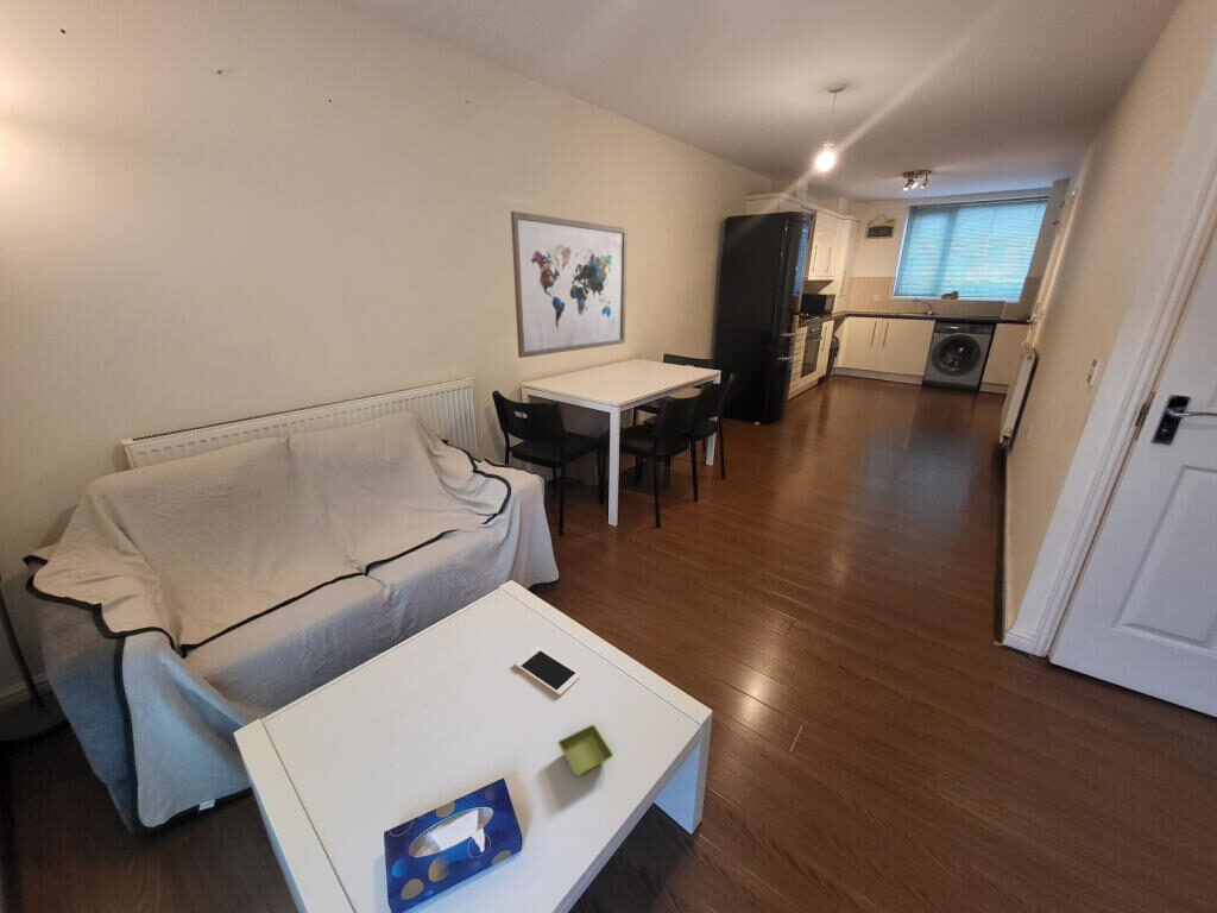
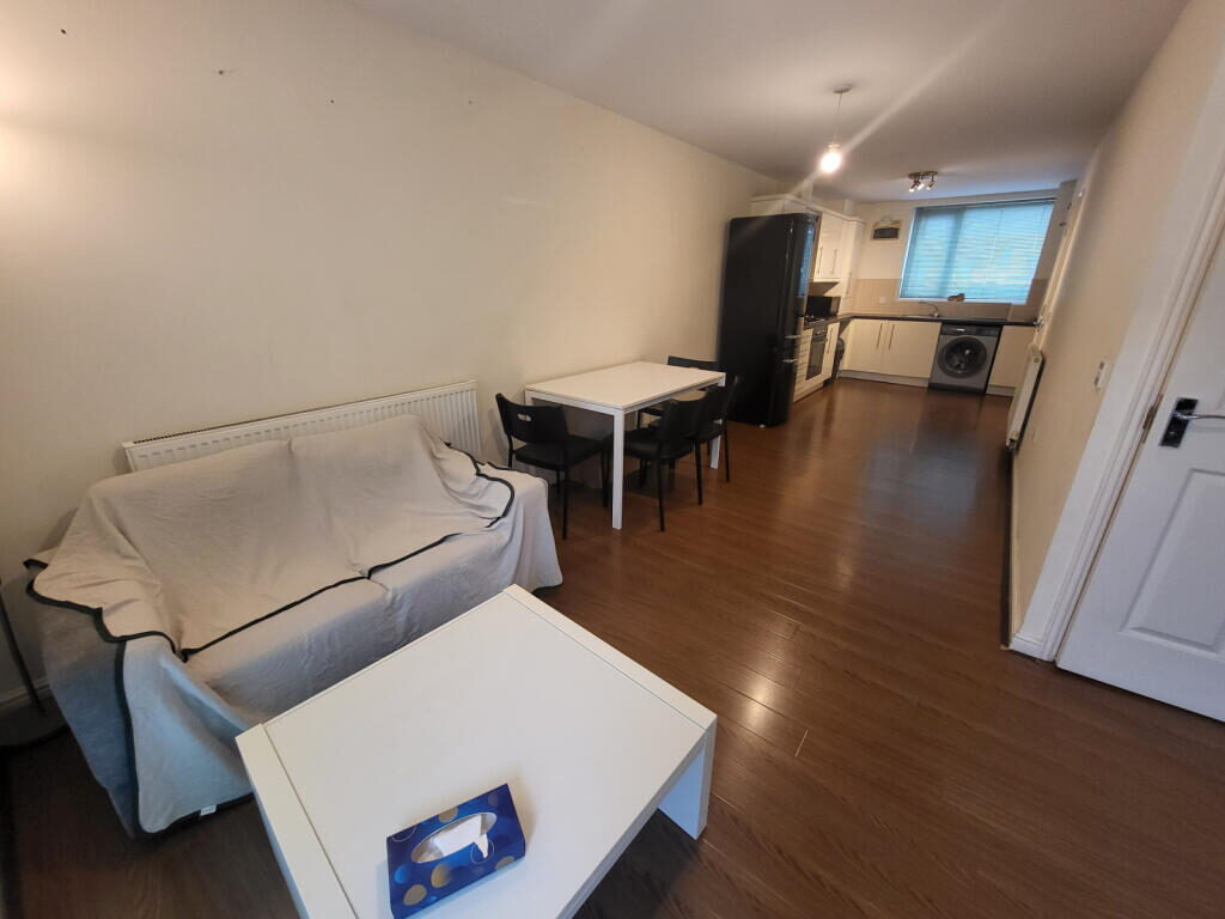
- saucer (585, 751)
- cell phone (547, 669)
- wall art (576, 288)
